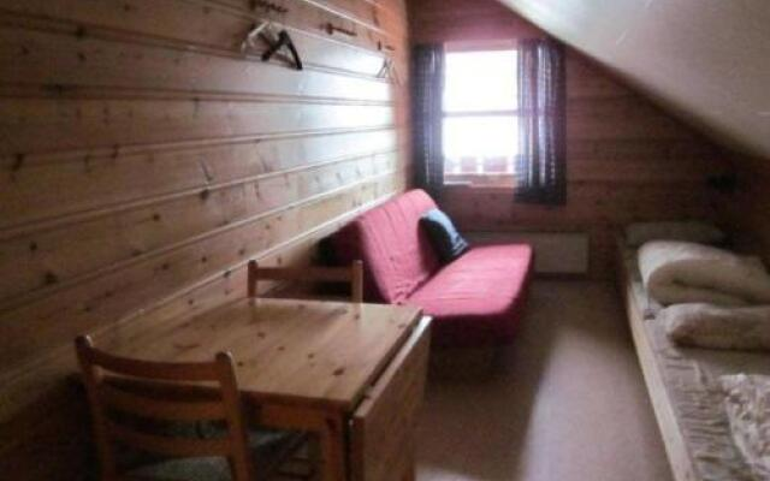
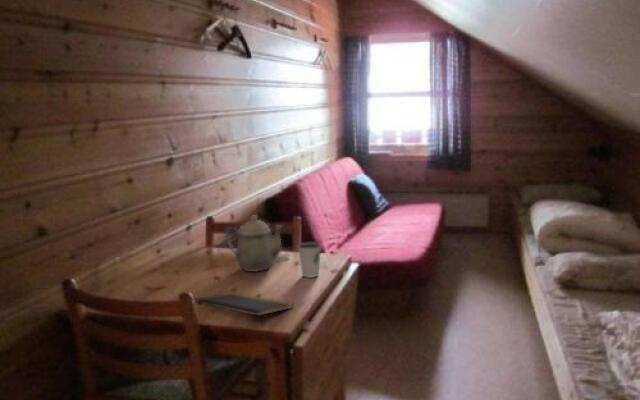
+ notepad (245, 303)
+ dixie cup (309, 260)
+ teapot (255, 241)
